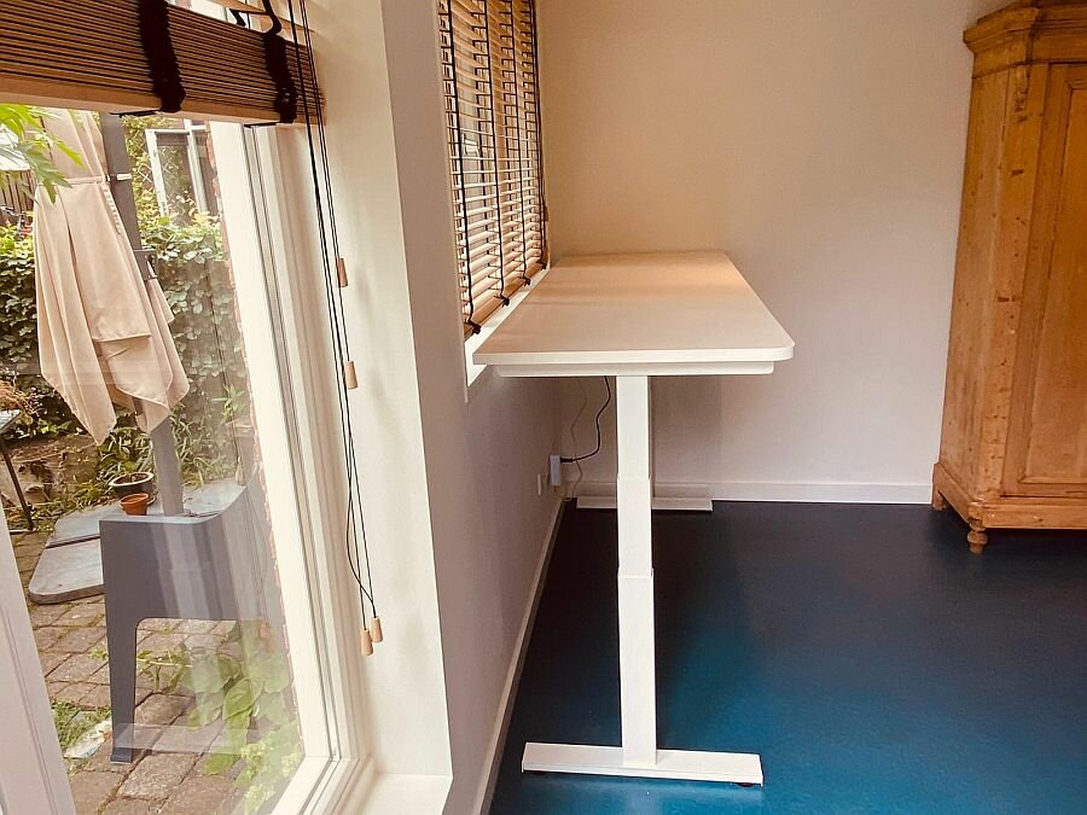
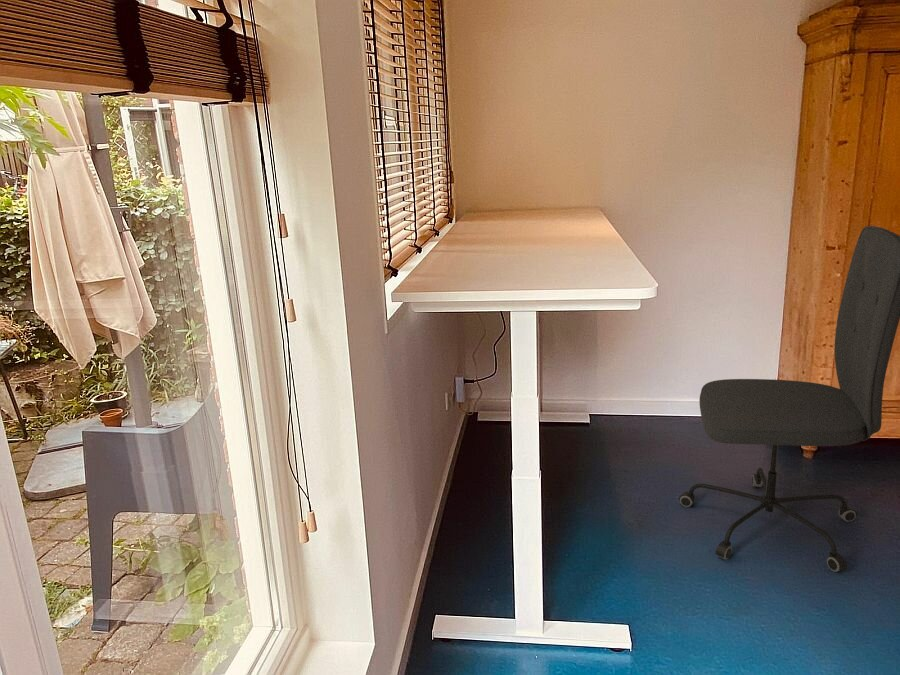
+ office chair (788, 388)
